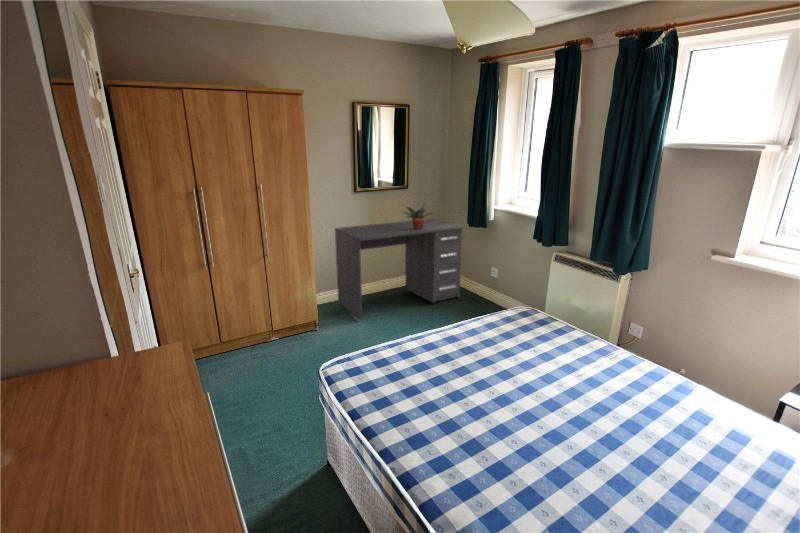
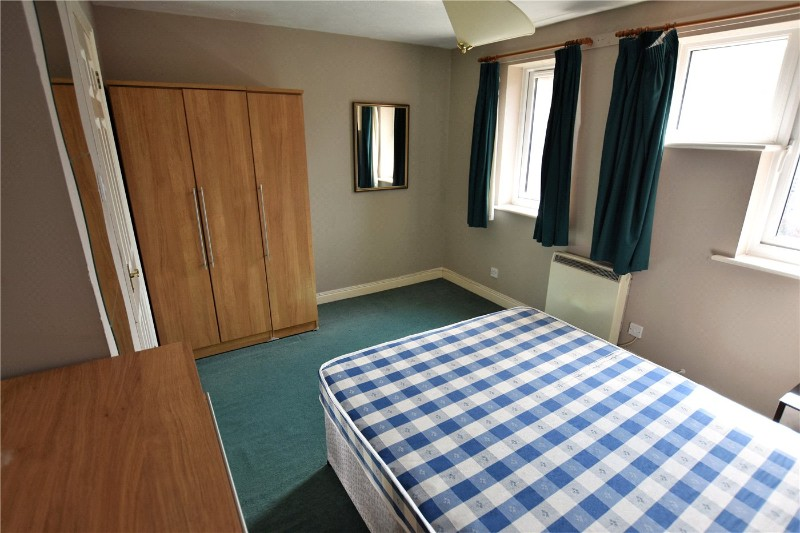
- desk (405, 264)
- potted plant (417, 215)
